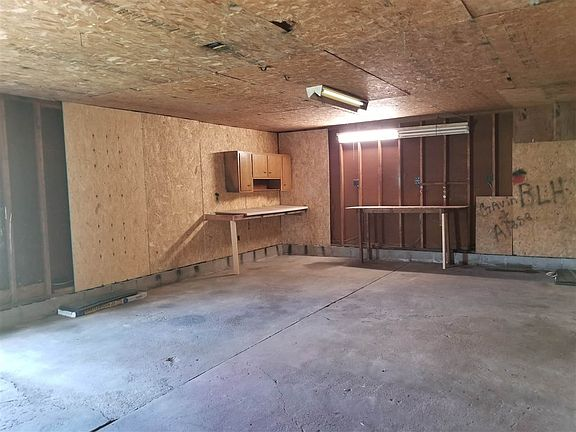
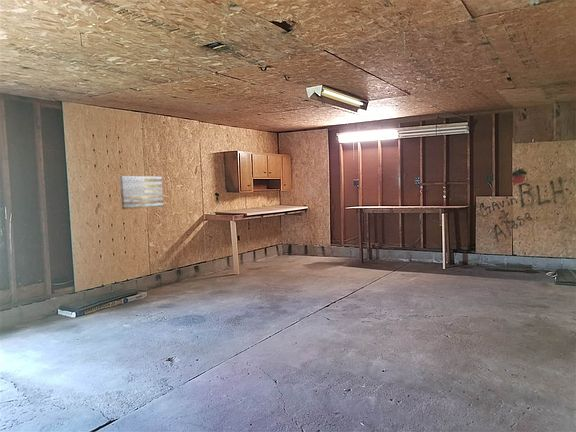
+ wall art (142, 192)
